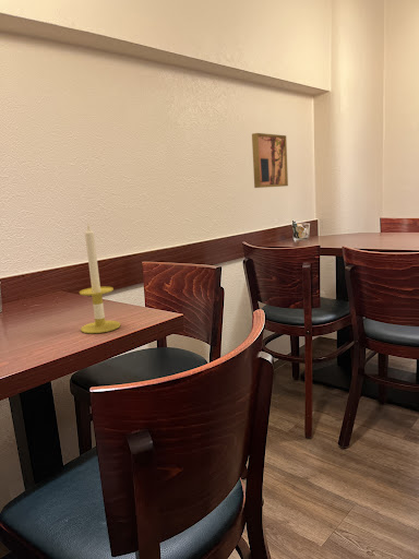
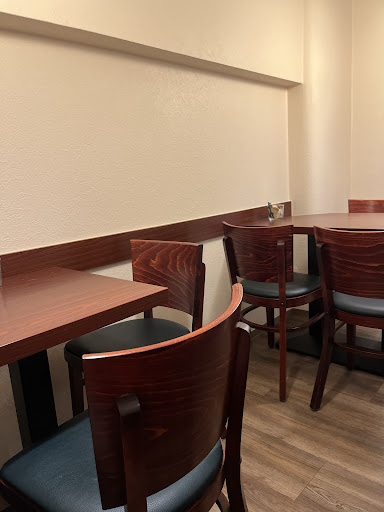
- candle (94, 275)
- wall art (271, 160)
